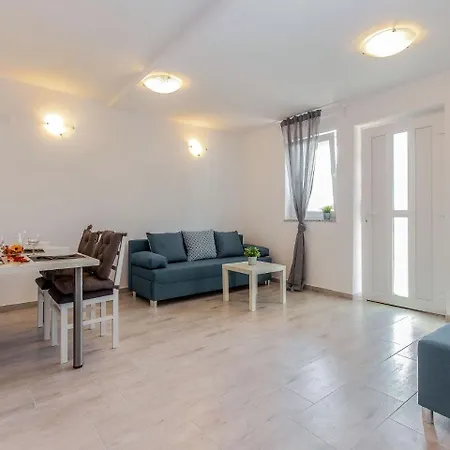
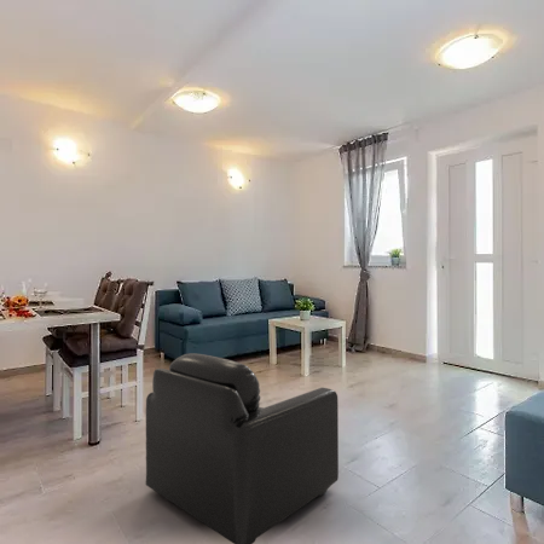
+ armchair (242, 421)
